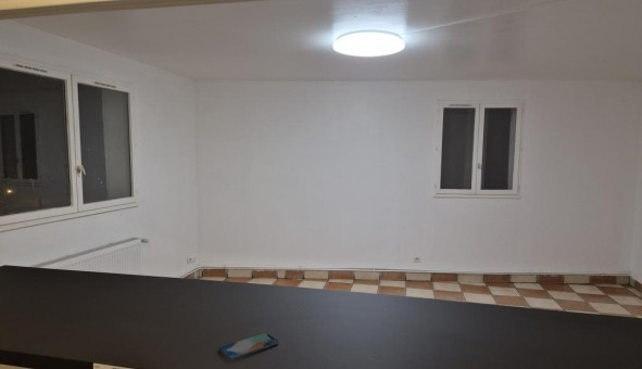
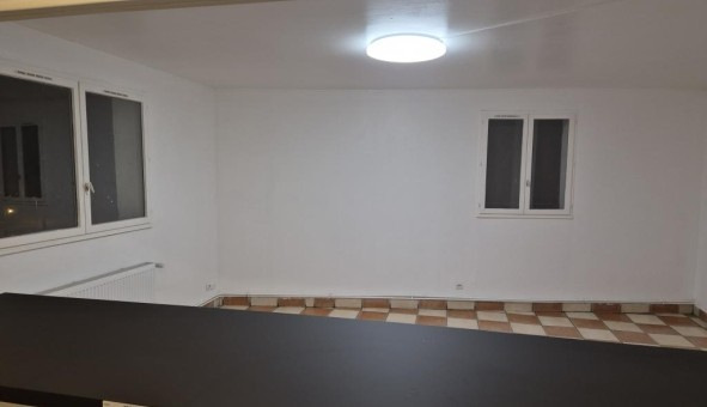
- smartphone (249, 345)
